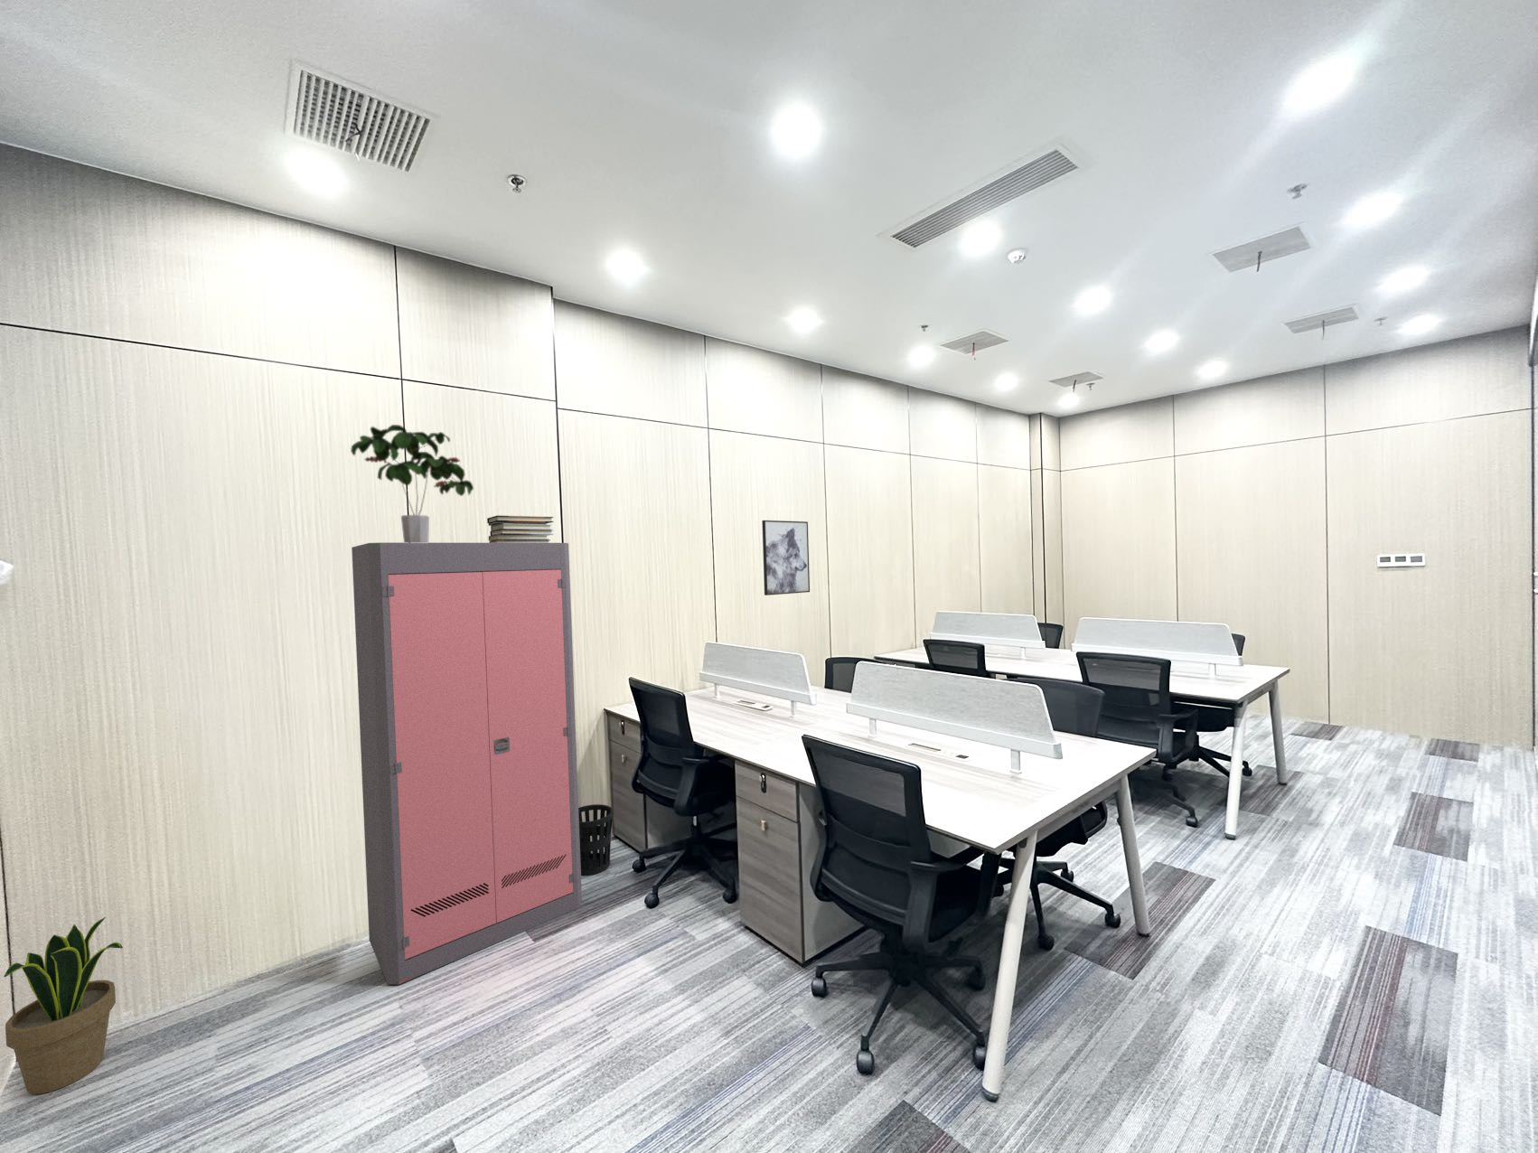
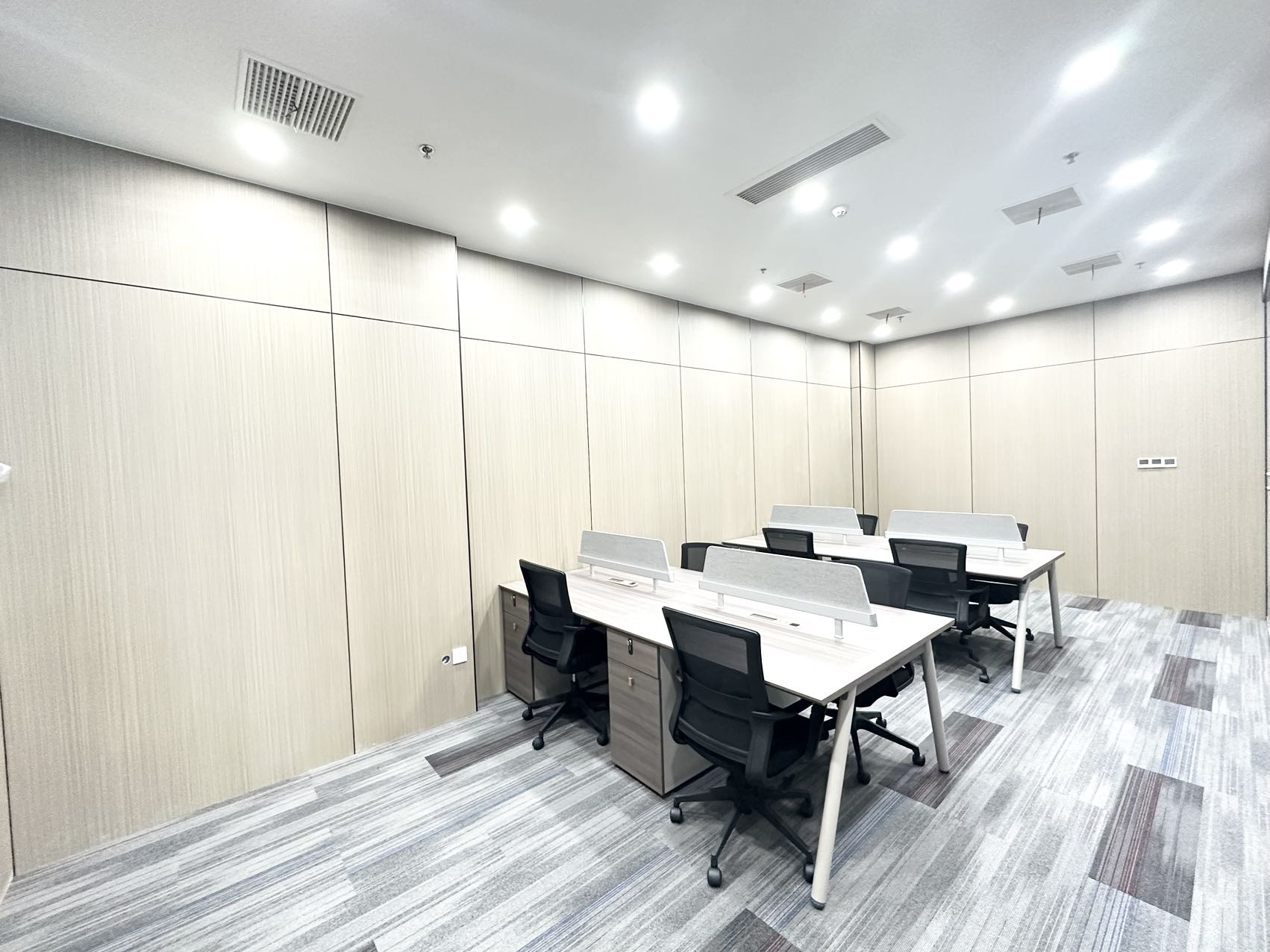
- wastebasket (592, 839)
- wall art (786, 557)
- potted plant (67, 1002)
- storage cabinet (474, 735)
- book stack (521, 530)
- potted plant (417, 486)
